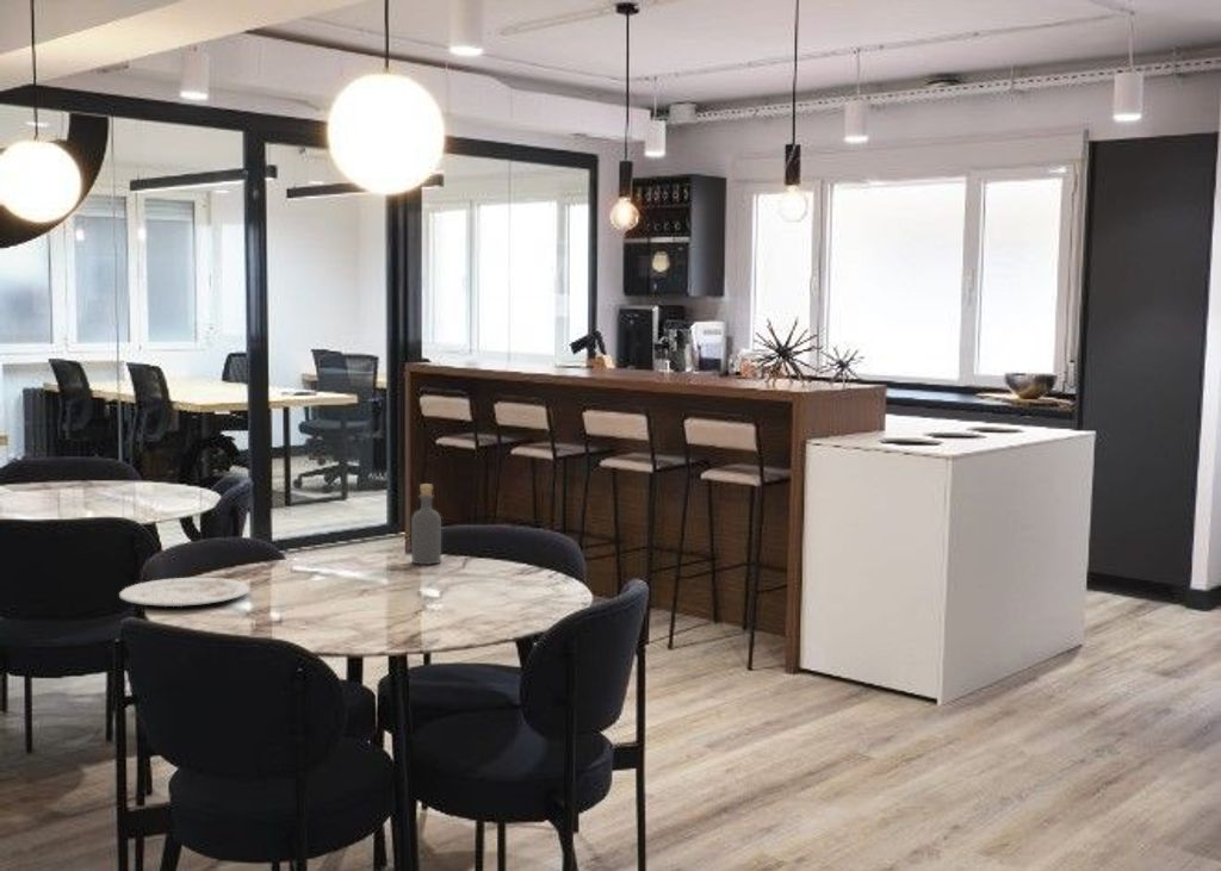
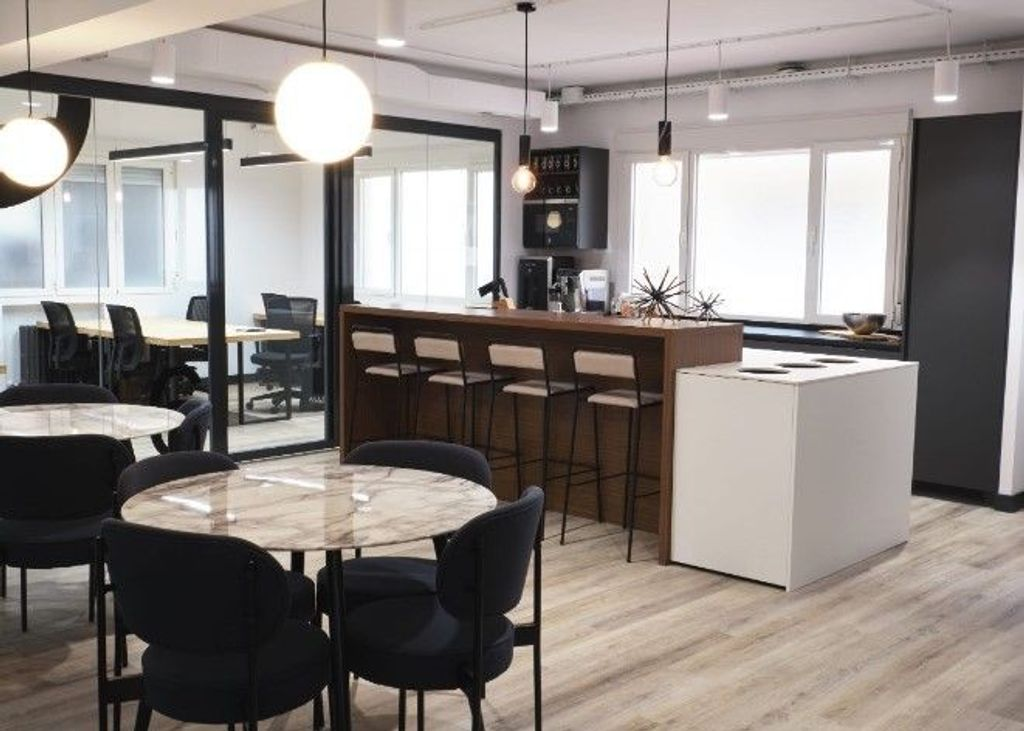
- plate (185, 592)
- bottle (426, 523)
